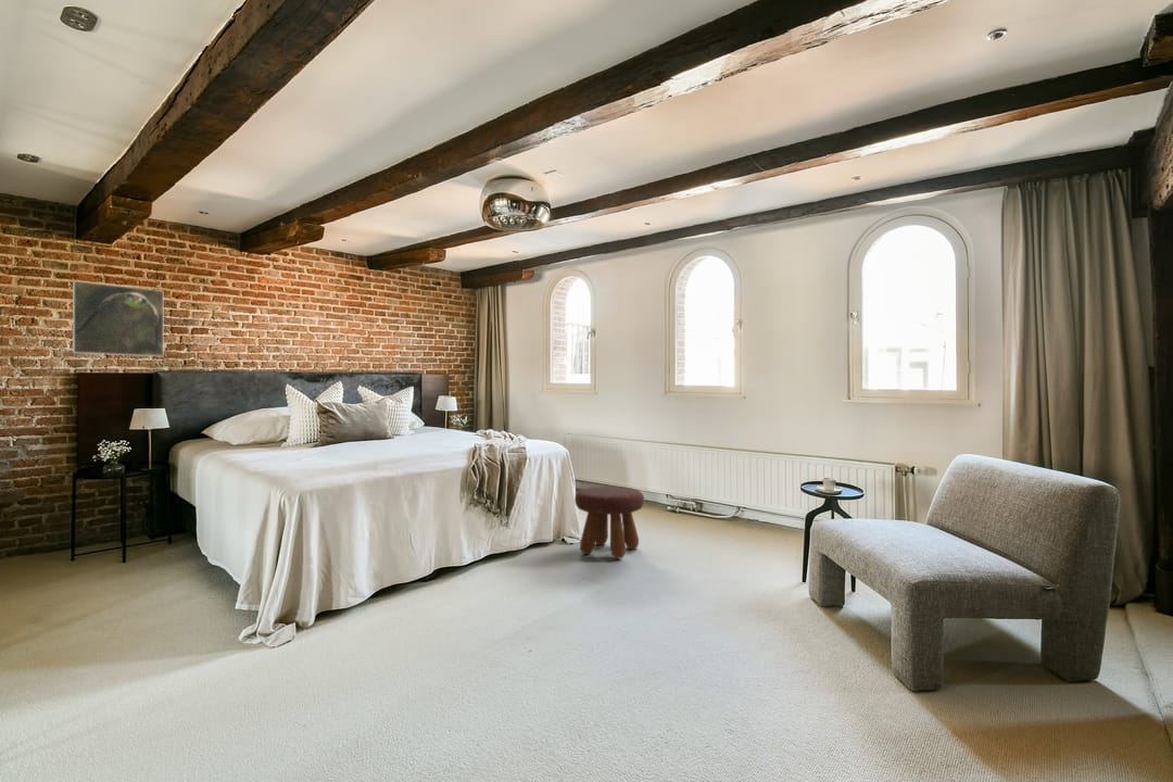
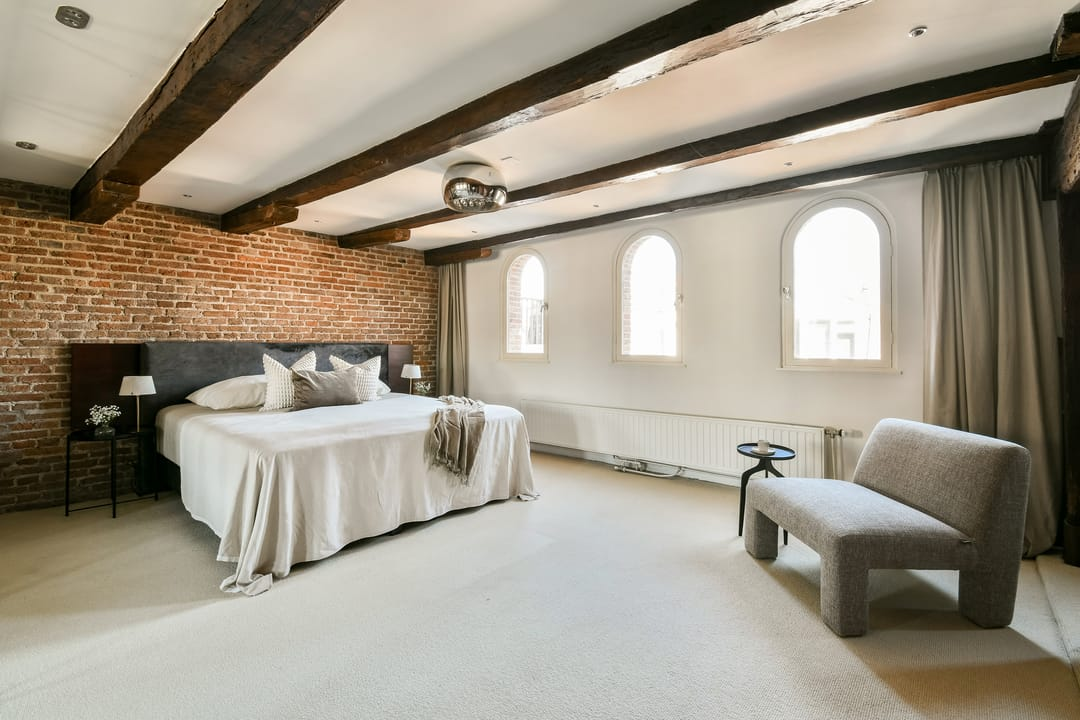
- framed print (119, 320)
- footstool (610, 520)
